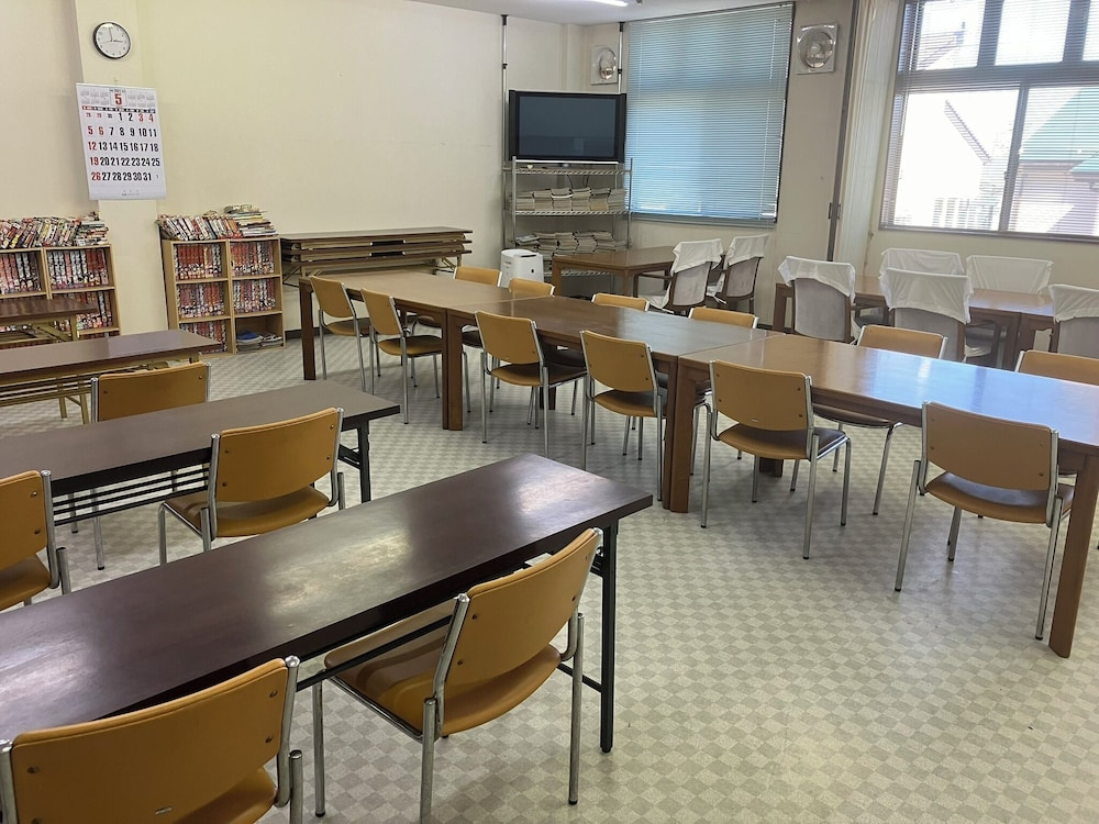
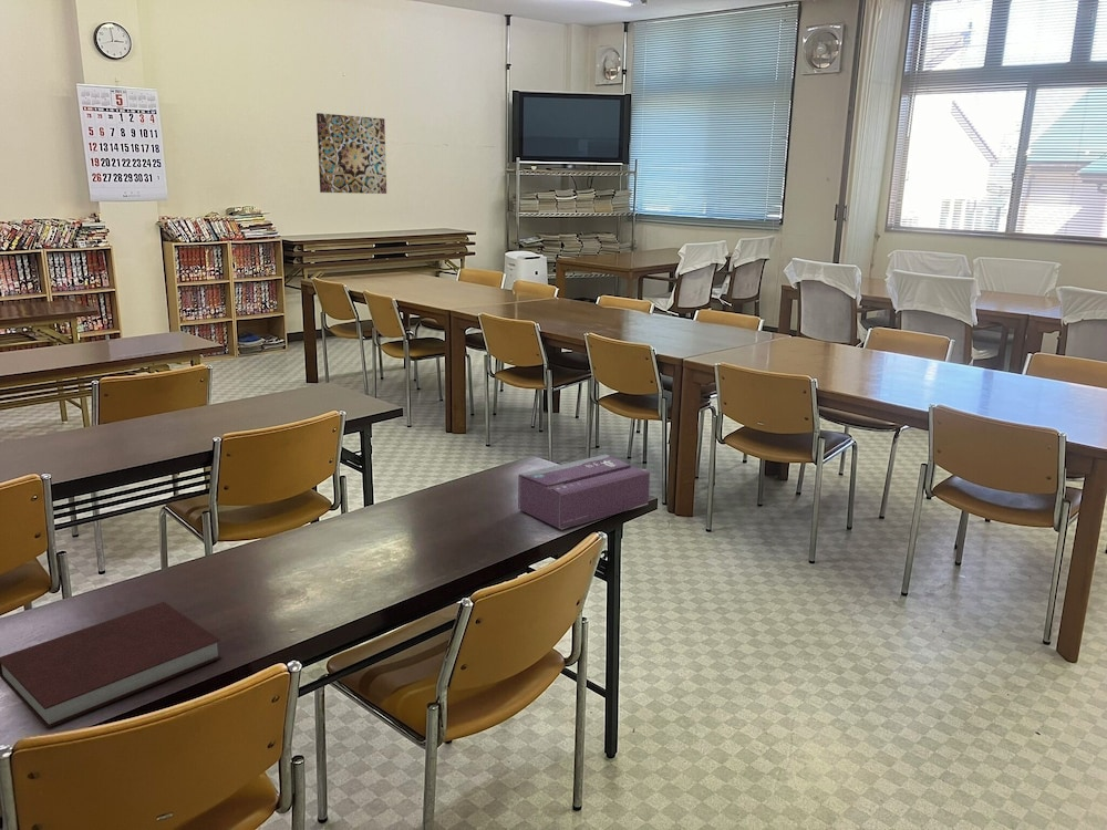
+ wall art (352, 155)
+ tissue box (583, 489)
+ notebook (112, 657)
